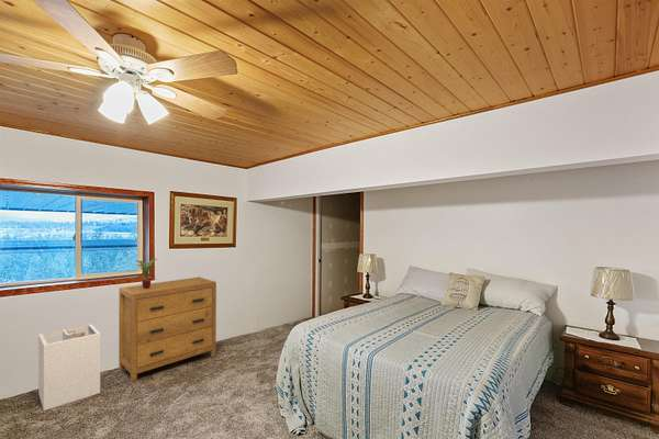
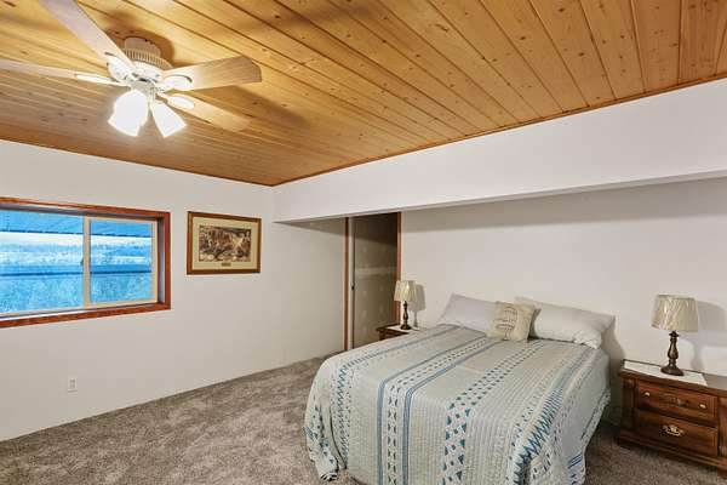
- laundry hamper (69, 363)
- potted plant (148, 273)
- dresser (170, 324)
